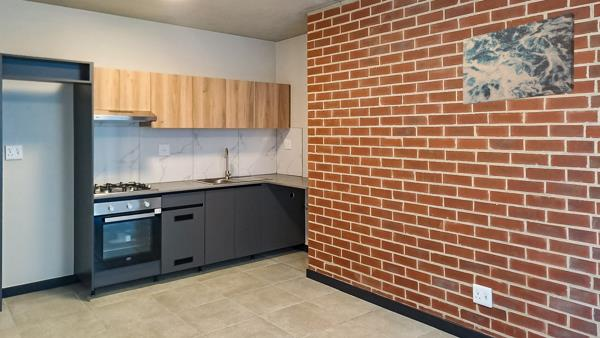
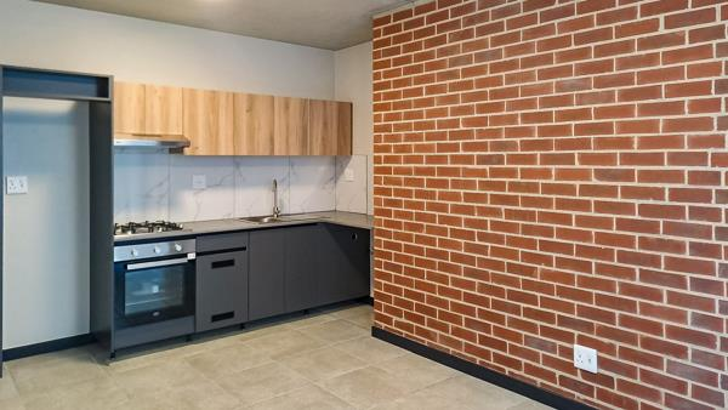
- wall art (513, 63)
